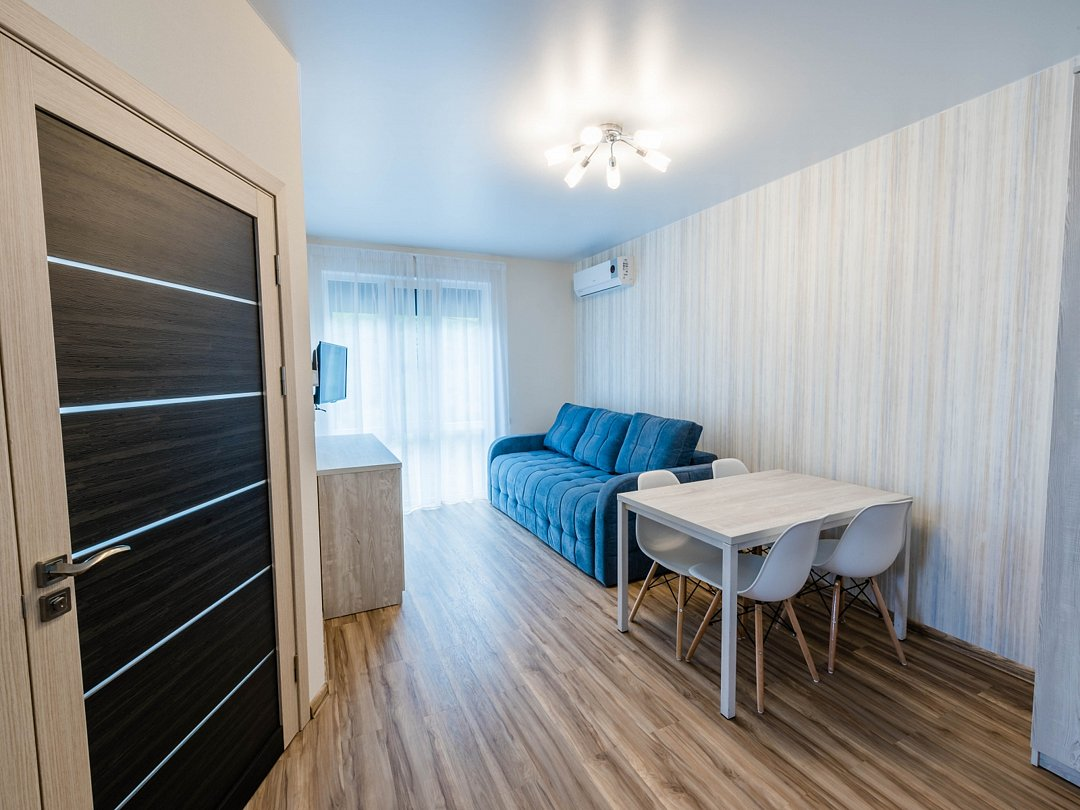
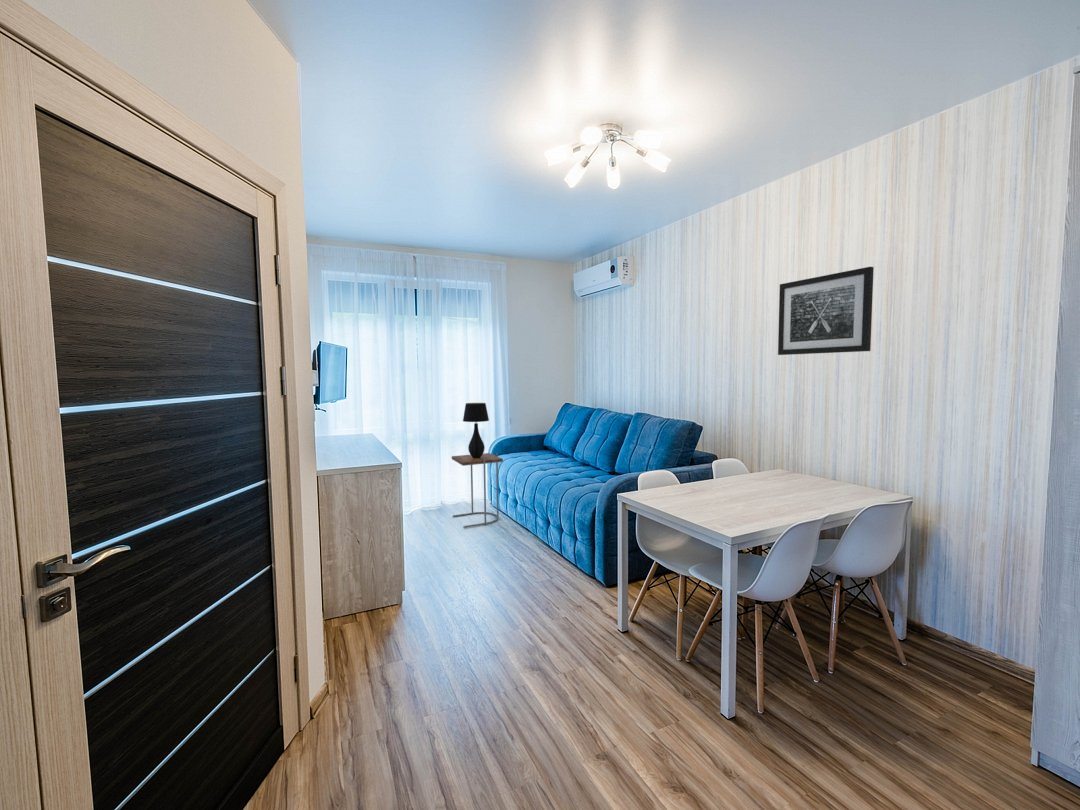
+ table lamp (476, 430)
+ side table (472, 487)
+ wall art (821, 315)
